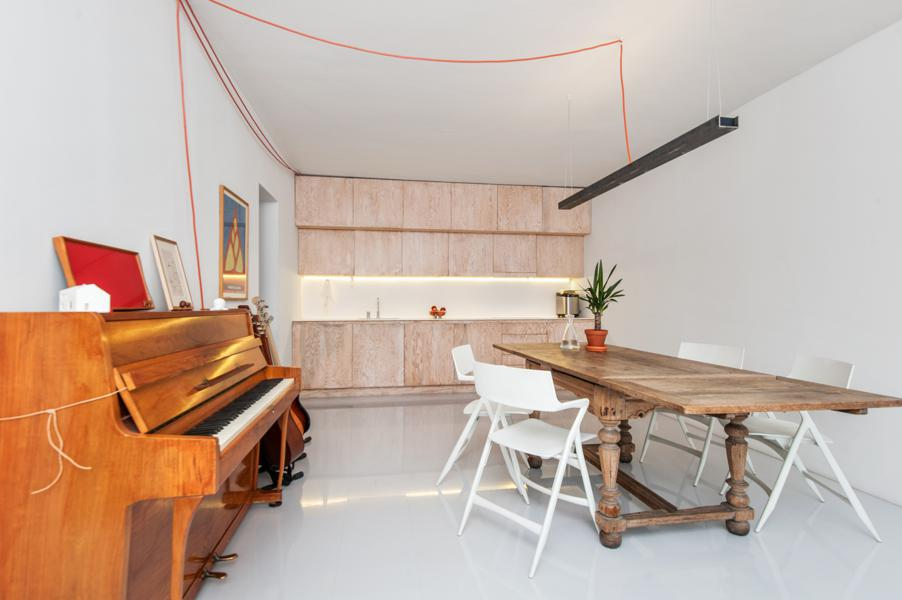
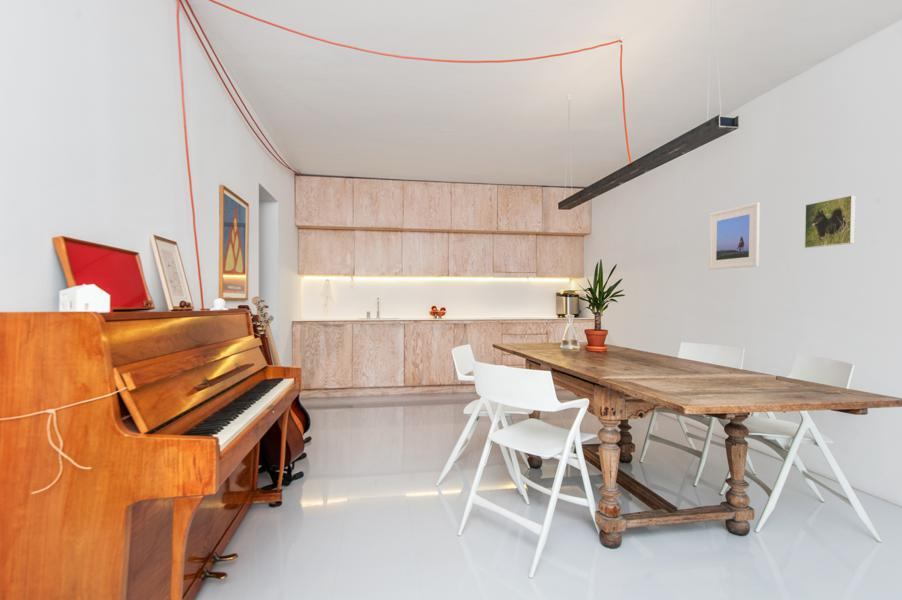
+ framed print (828, 223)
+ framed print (732, 238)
